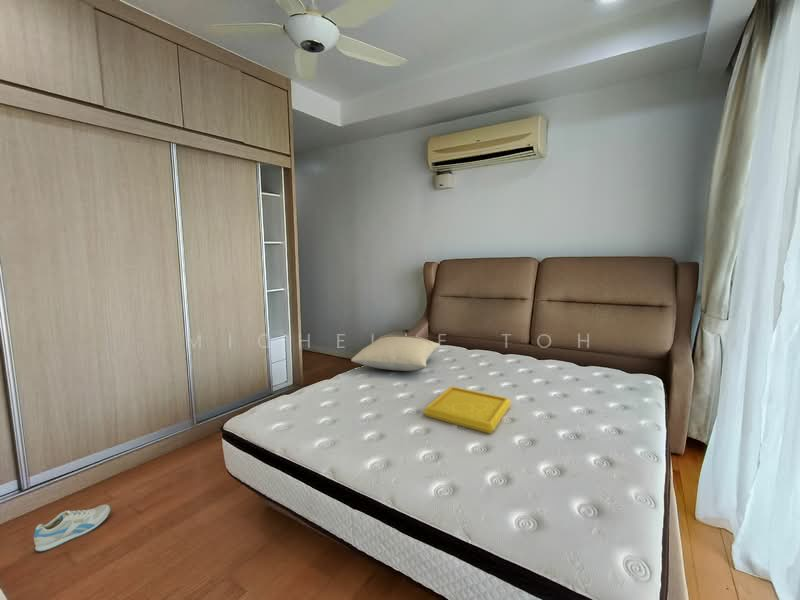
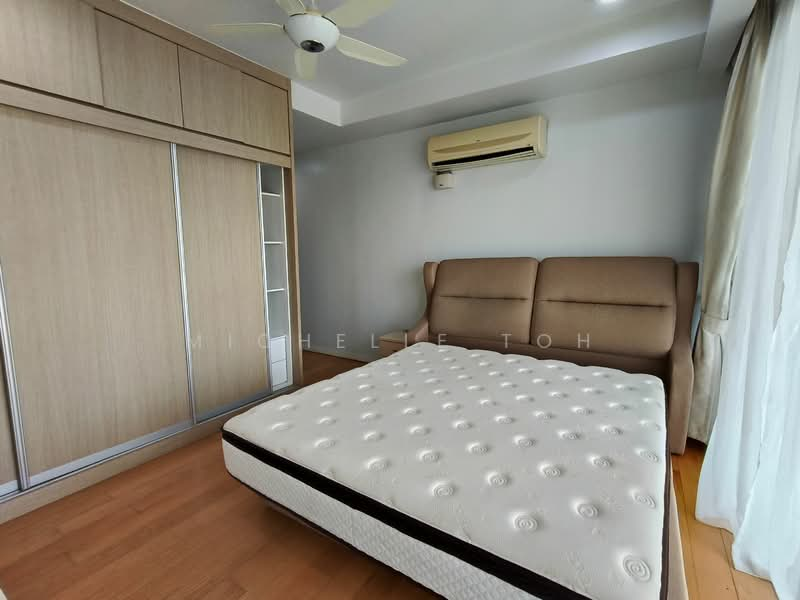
- serving tray (468, 407)
- pillow (398, 352)
- sneaker (74, 521)
